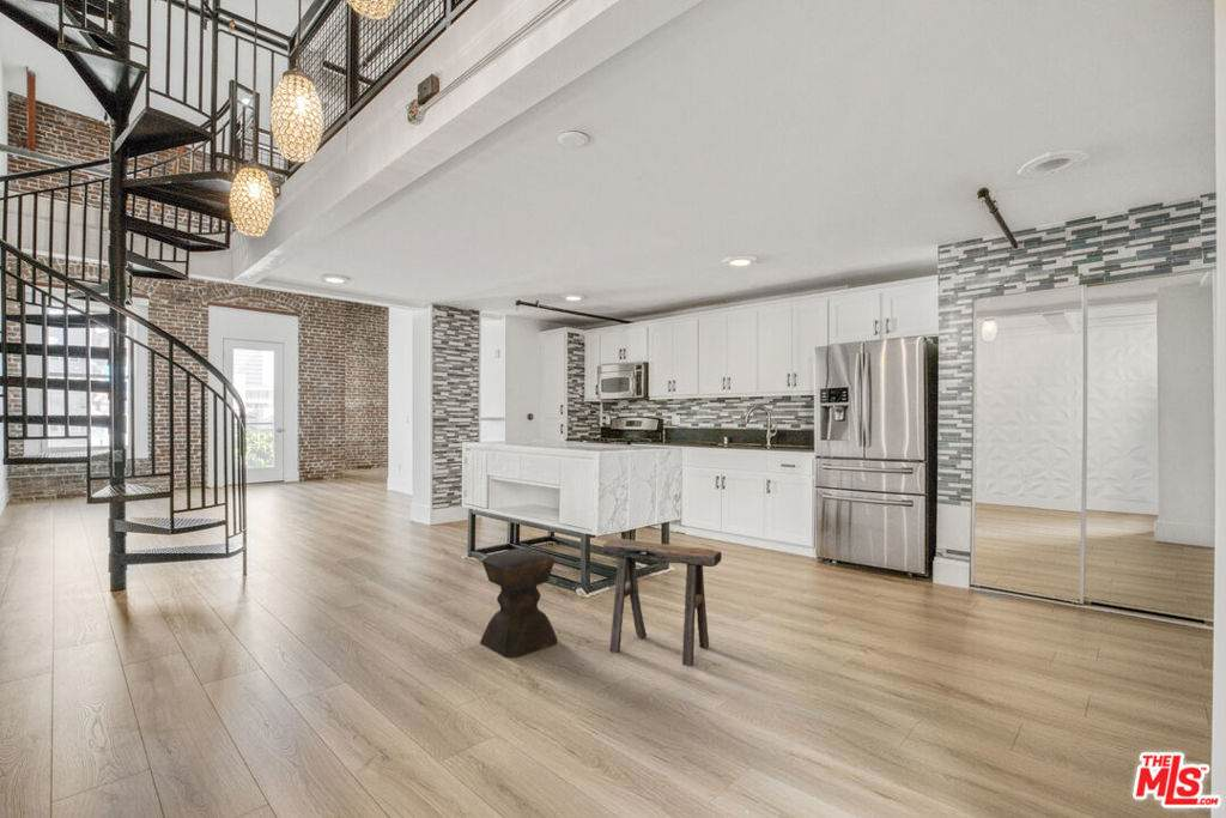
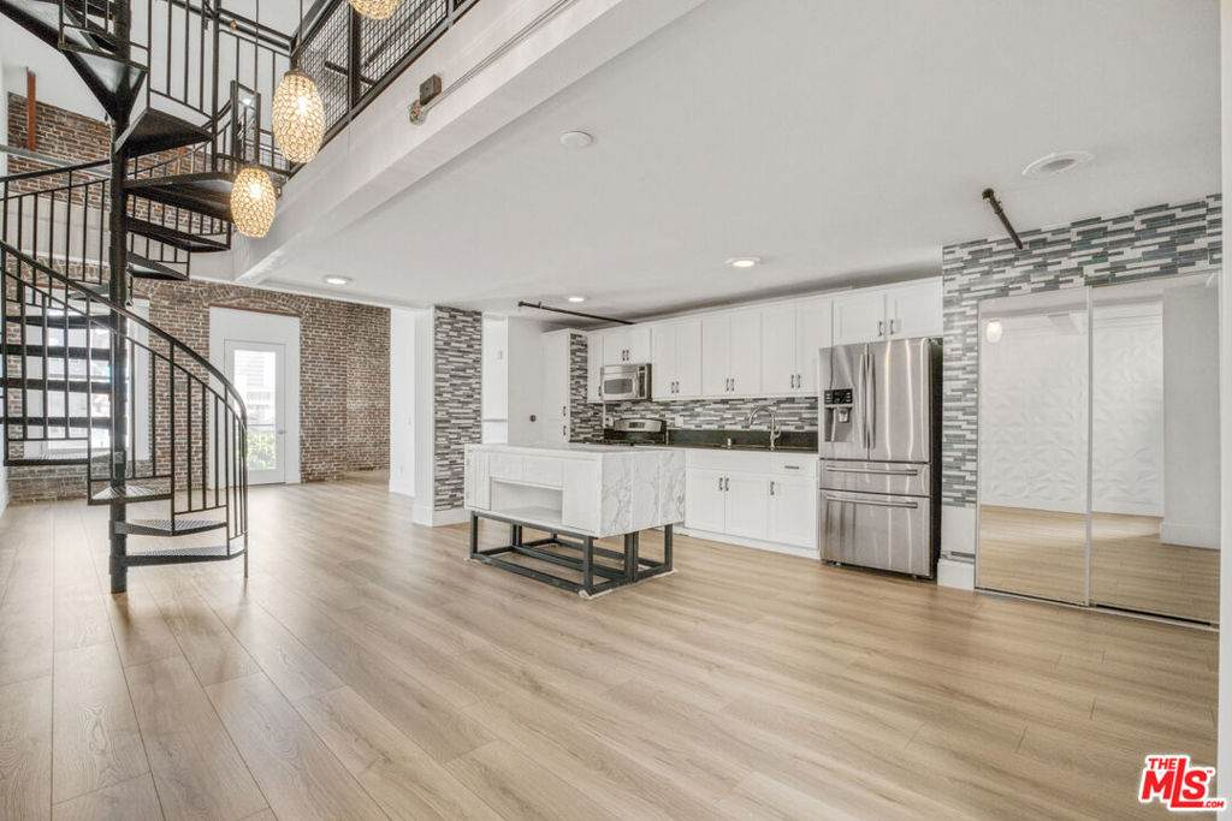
- stool (518, 598)
- stool (639, 601)
